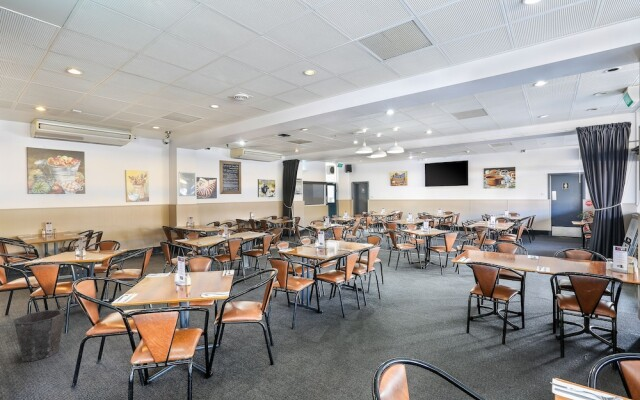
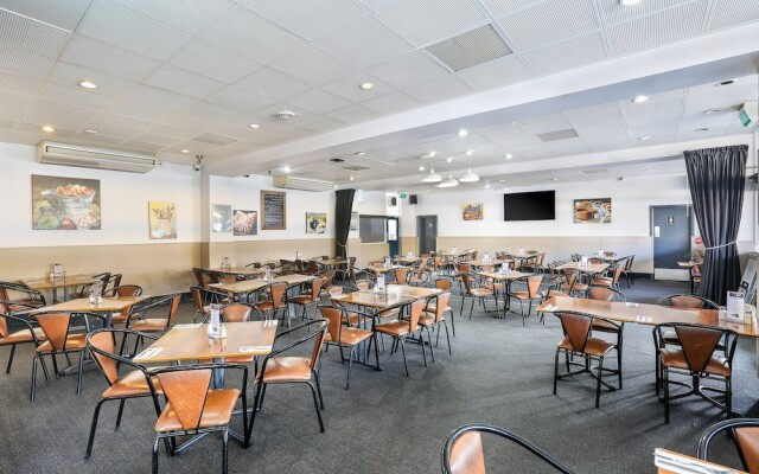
- waste bin (40, 335)
